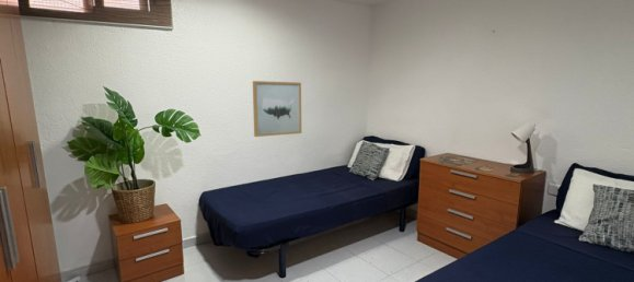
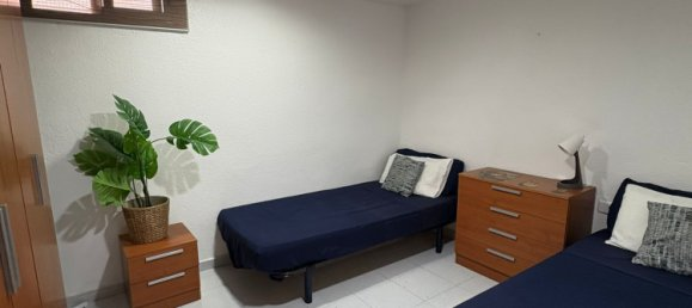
- wall art (278, 108)
